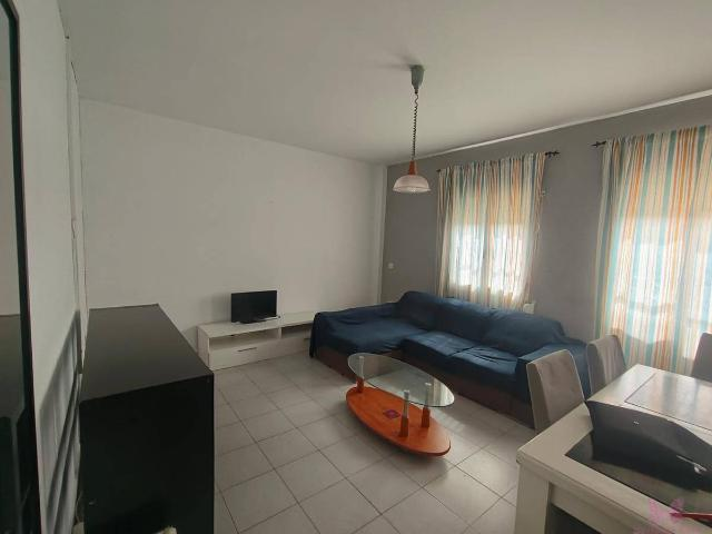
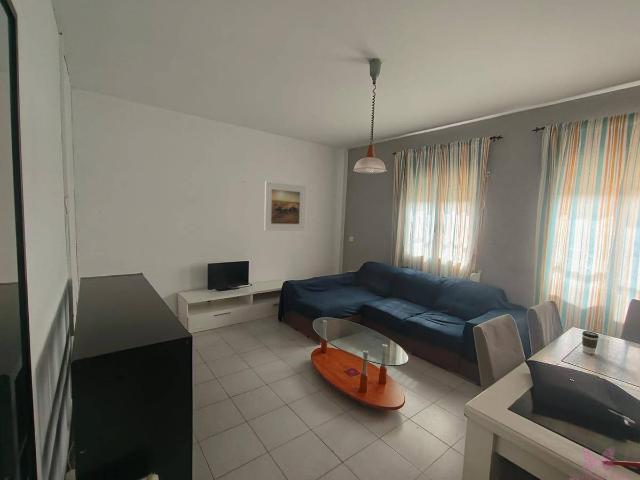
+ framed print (285, 207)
+ coffee cup (589, 342)
